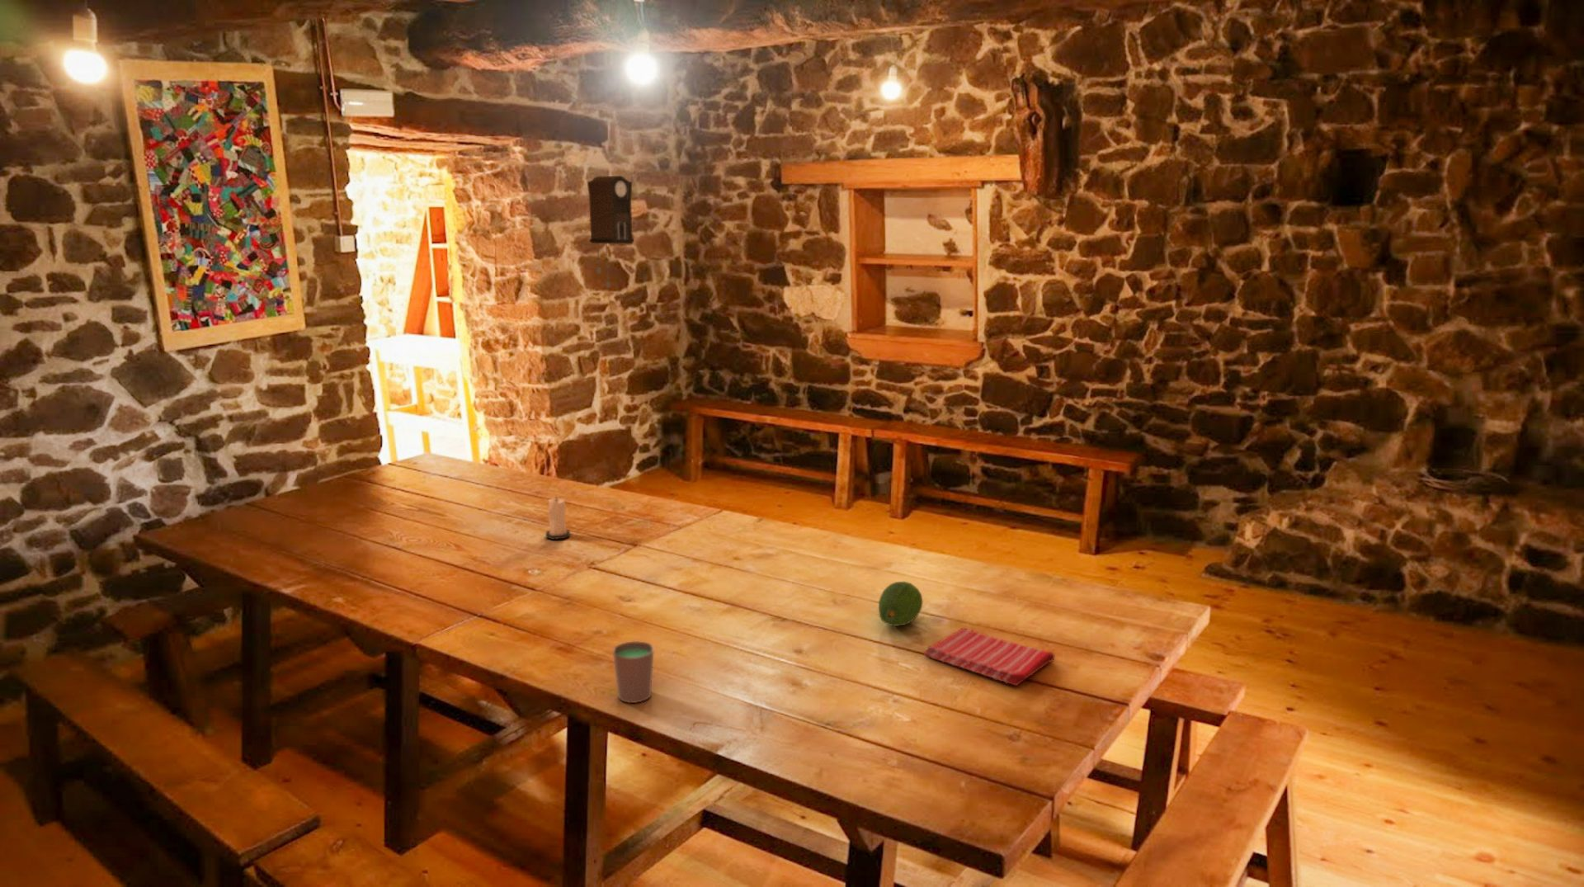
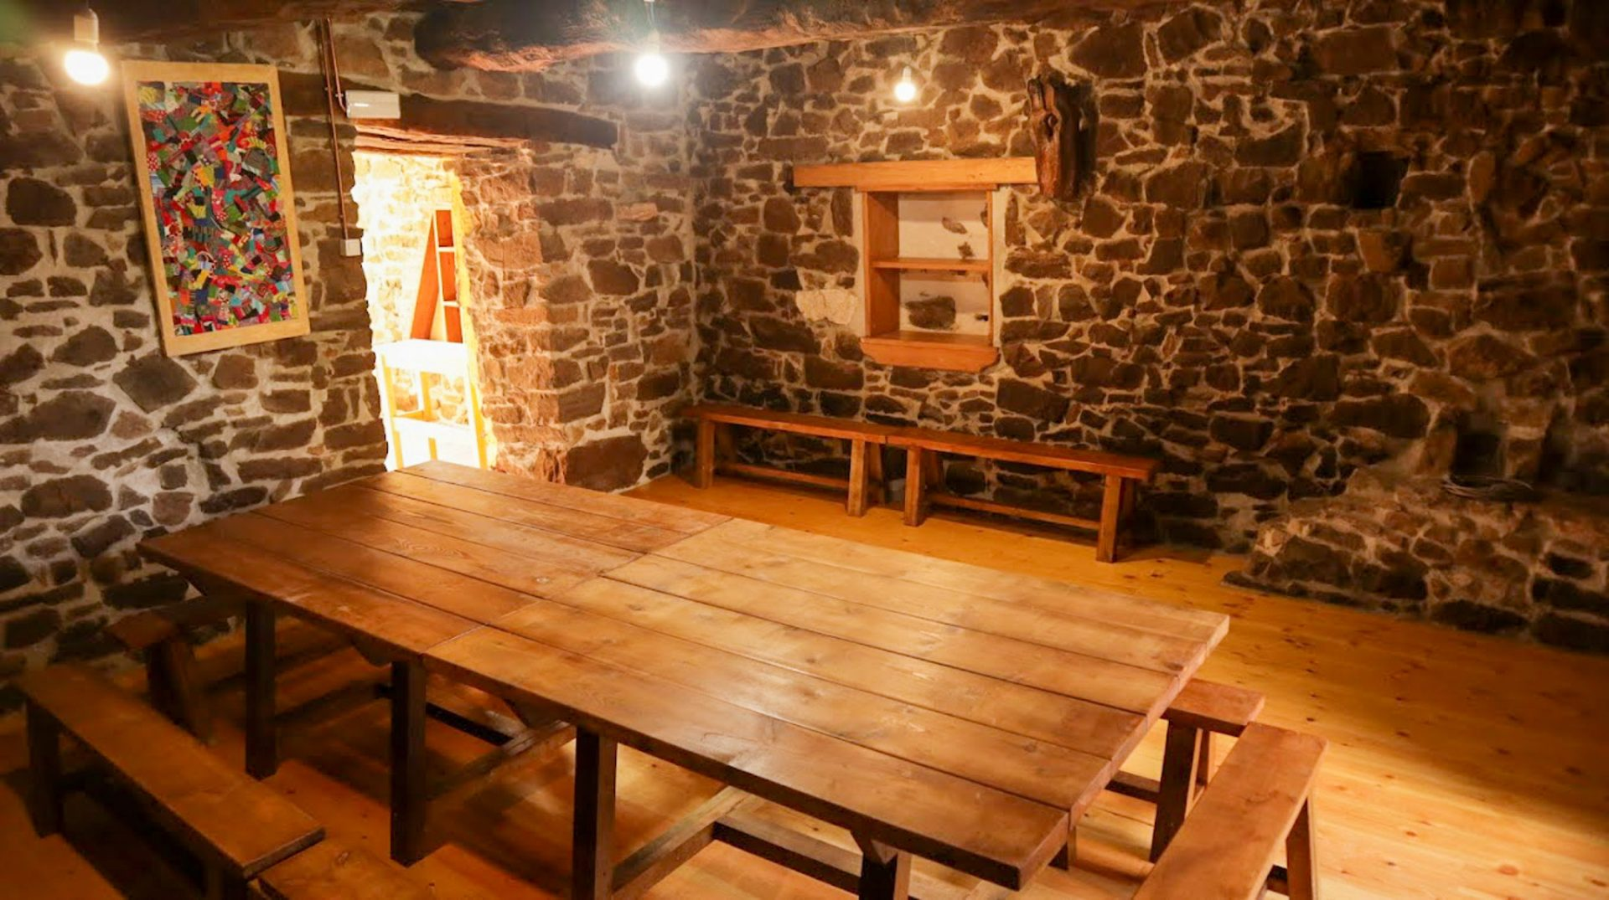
- fruit (899, 605)
- cup (633, 673)
- candle (557, 516)
- pendulum clock (611, 233)
- dish towel (989, 653)
